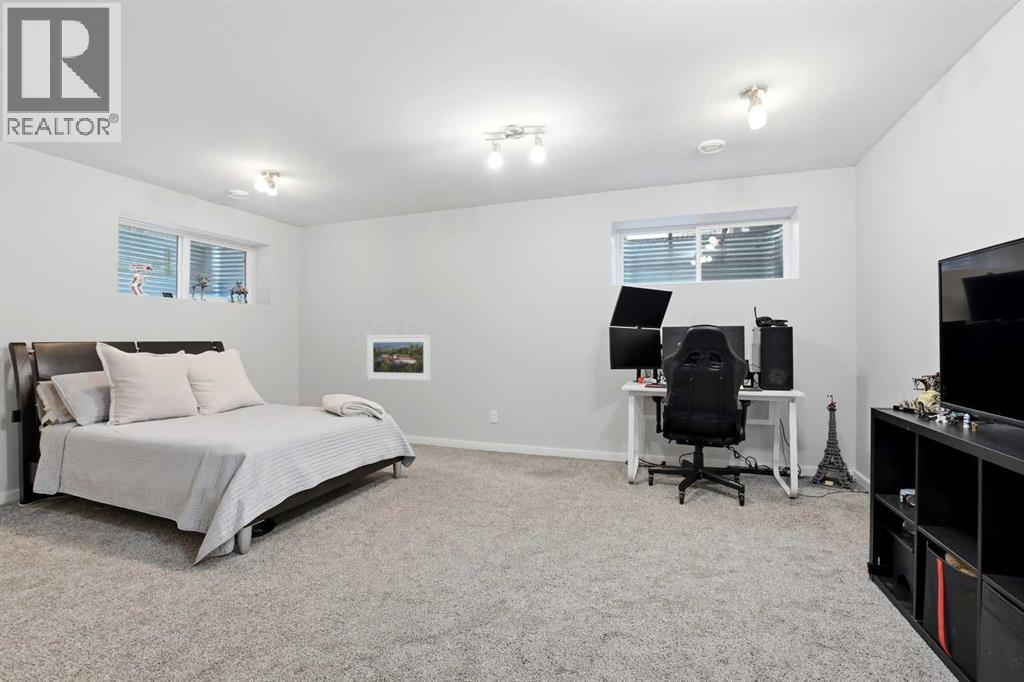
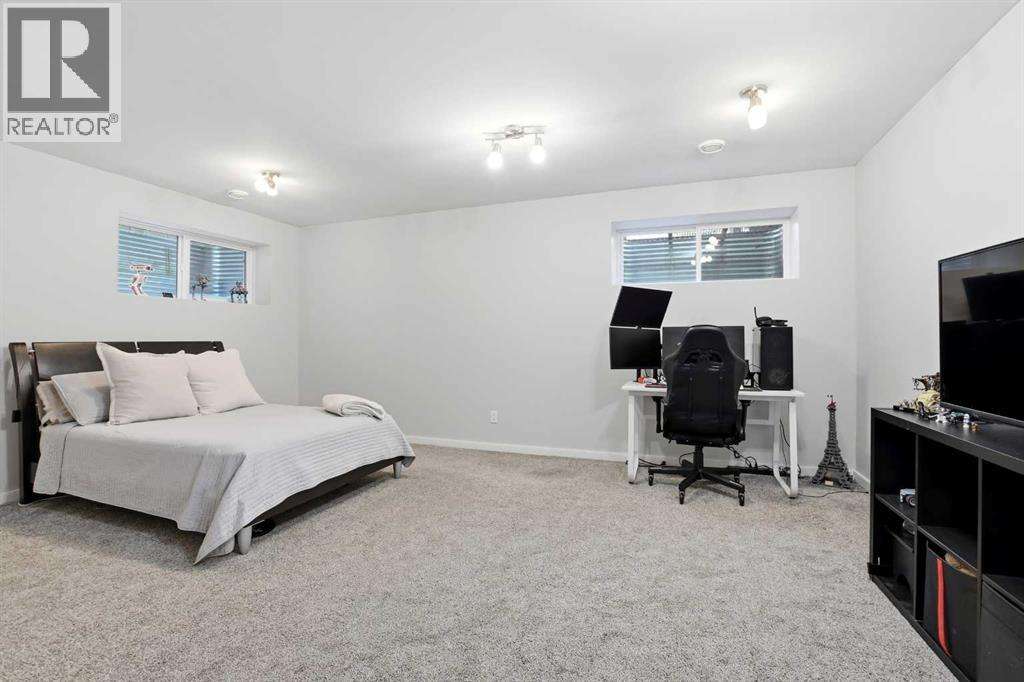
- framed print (398, 357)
